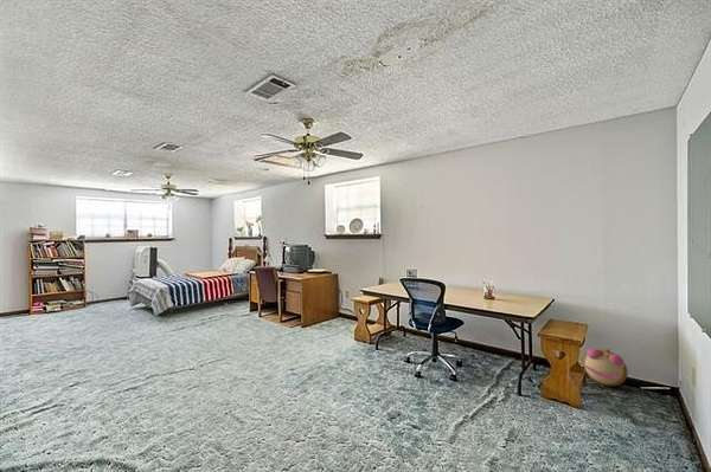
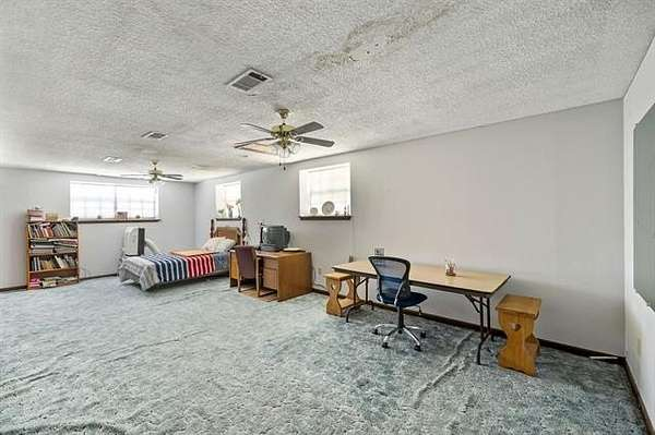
- plush toy (604, 367)
